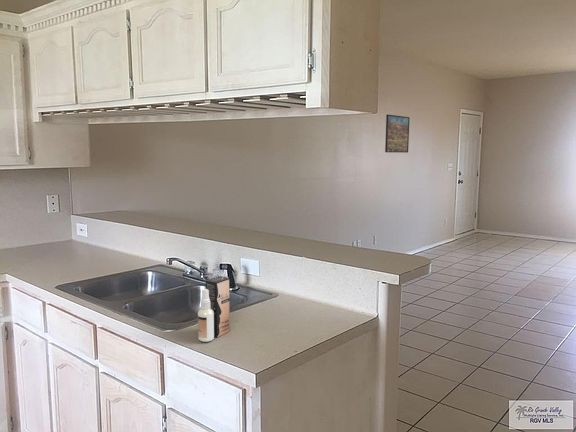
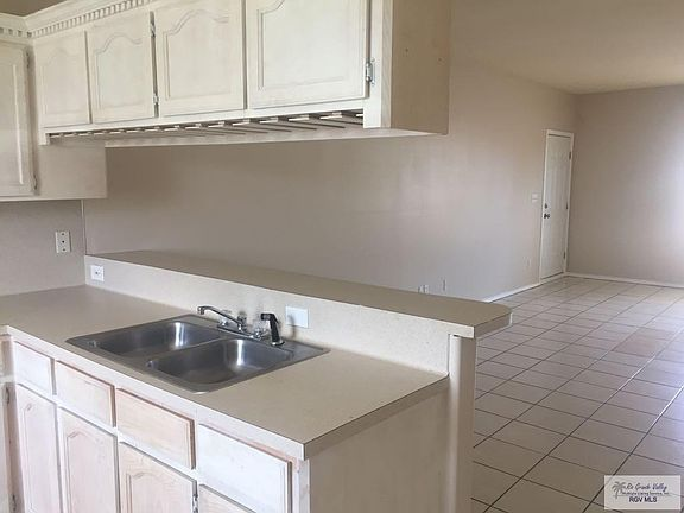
- spray bottle (213, 308)
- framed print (397, 134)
